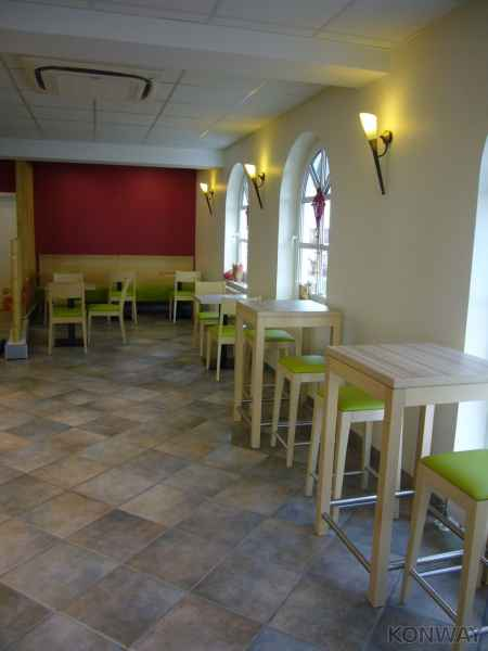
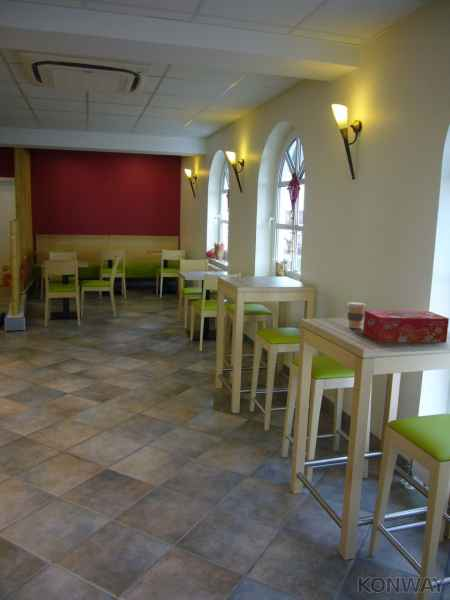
+ tissue box (404, 326)
+ coffee cup (355, 315)
